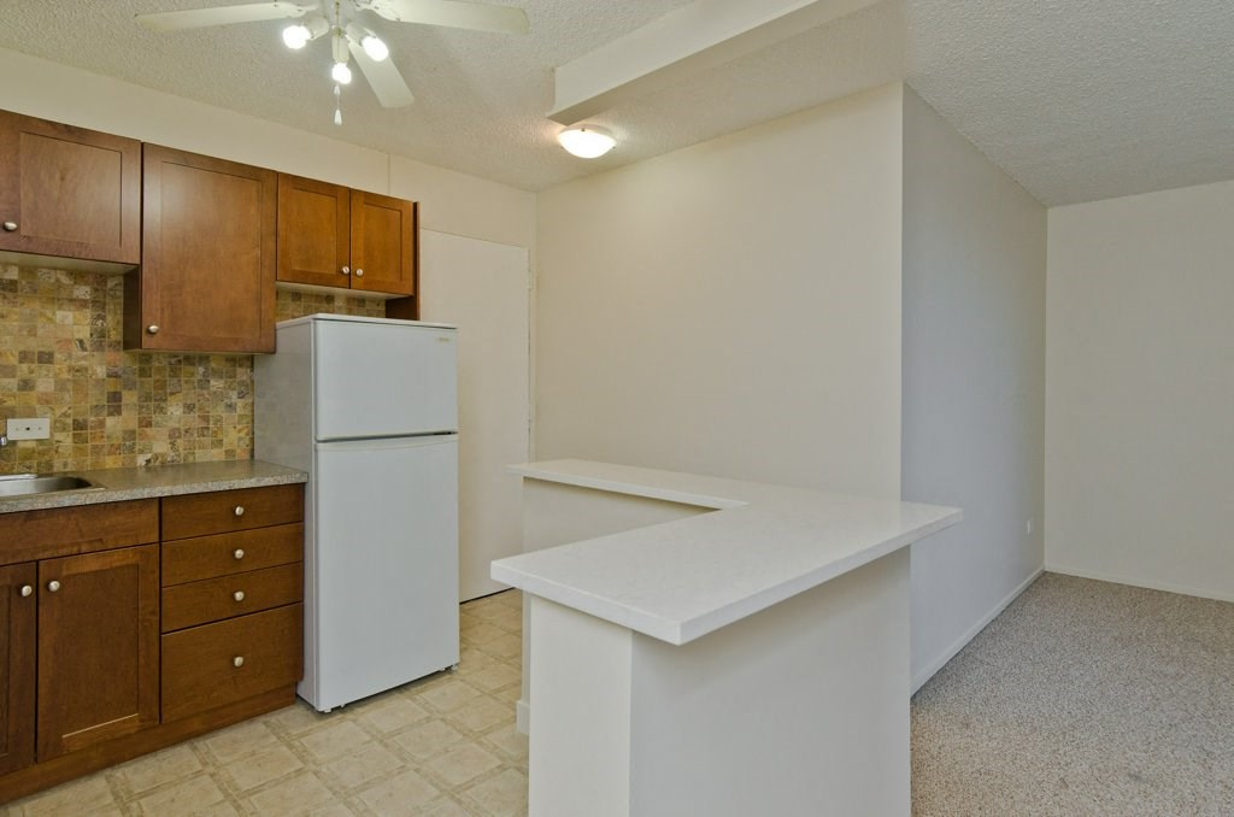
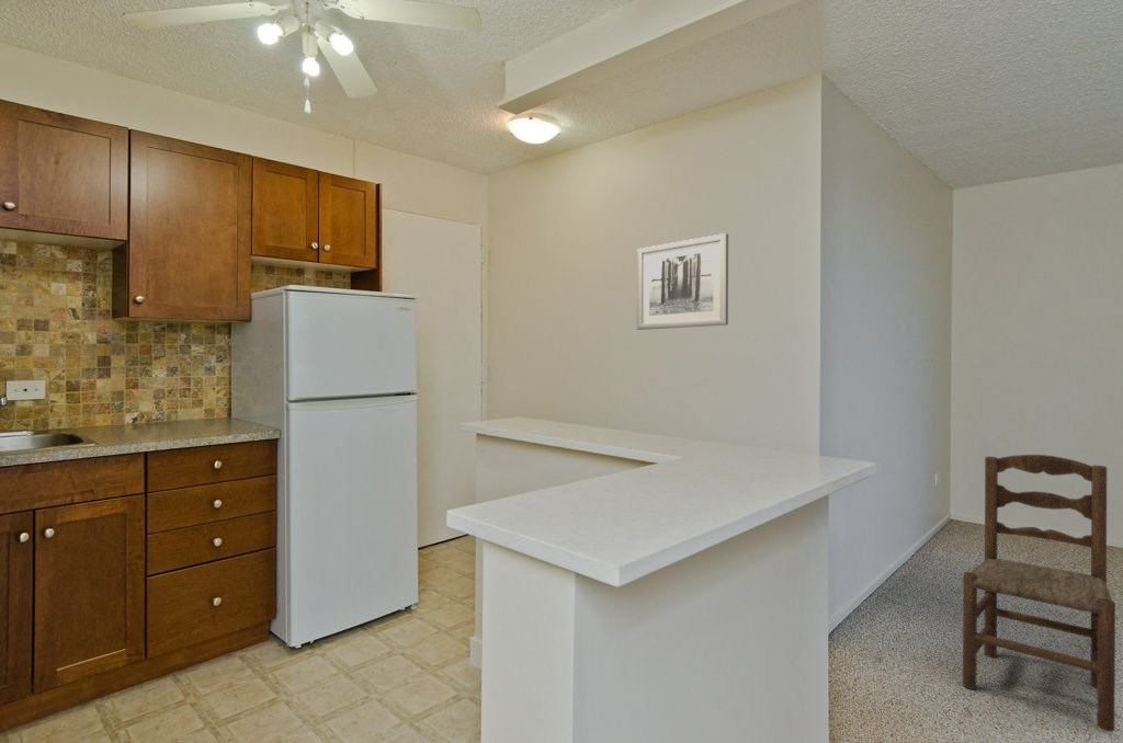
+ dining chair (1039, 573)
+ wall art (679, 284)
